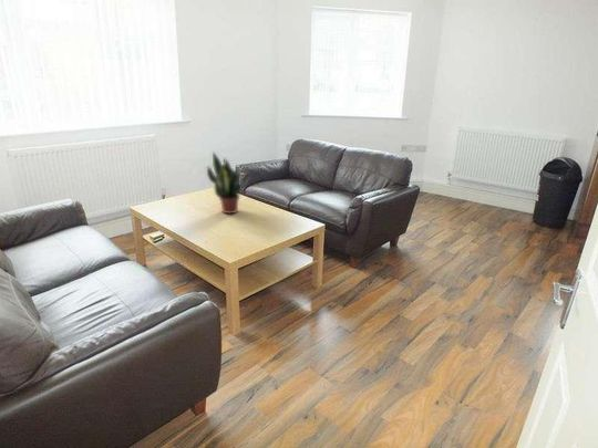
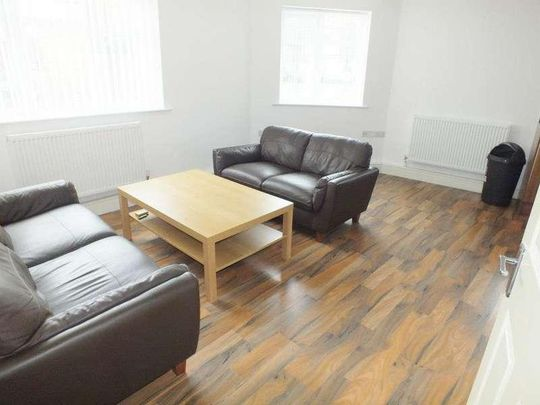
- potted plant (229, 183)
